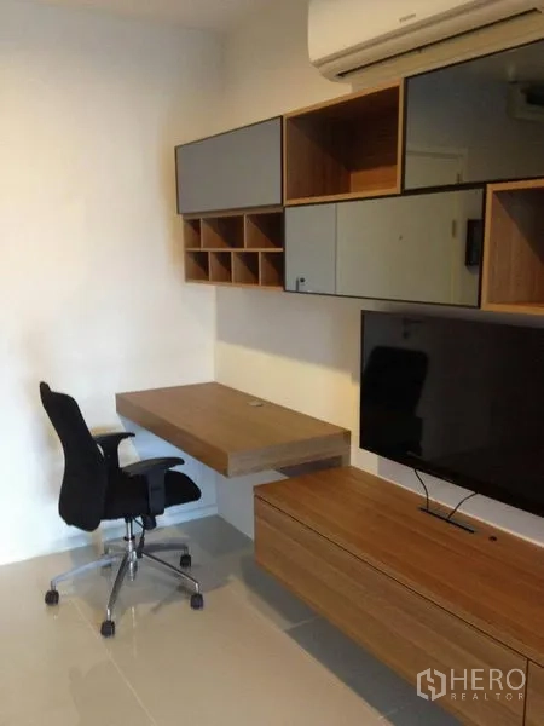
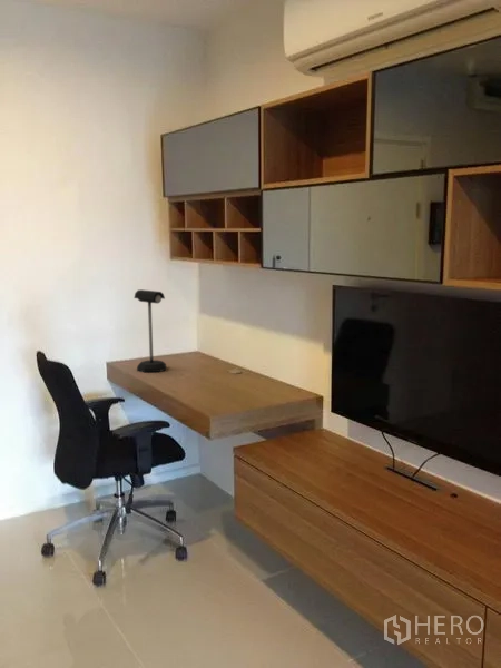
+ mailbox (150, 330)
